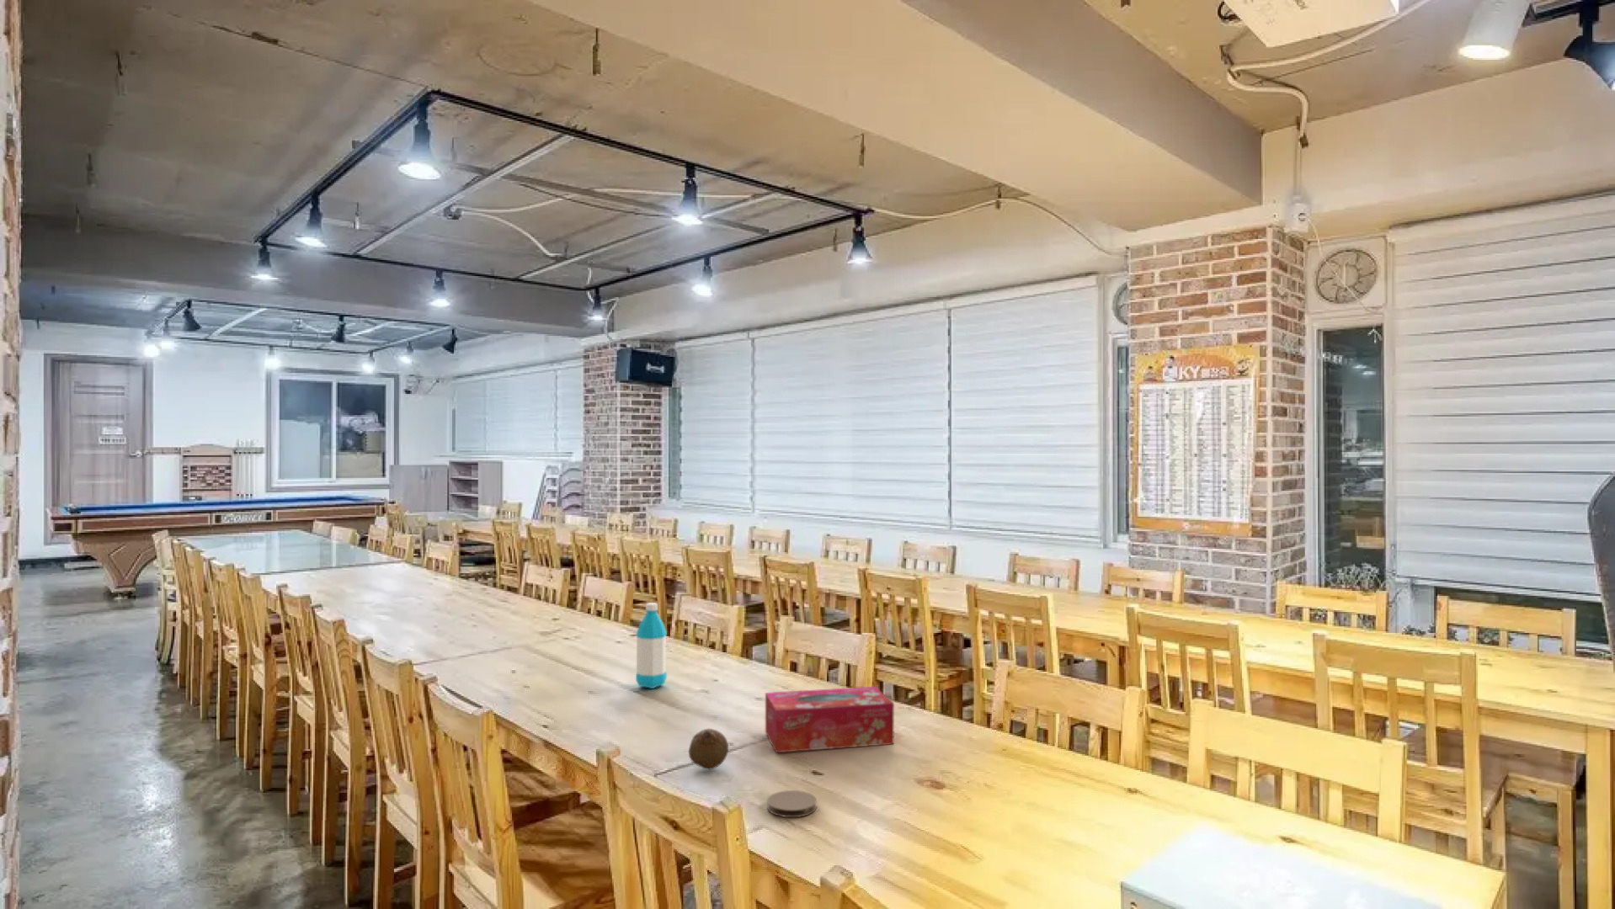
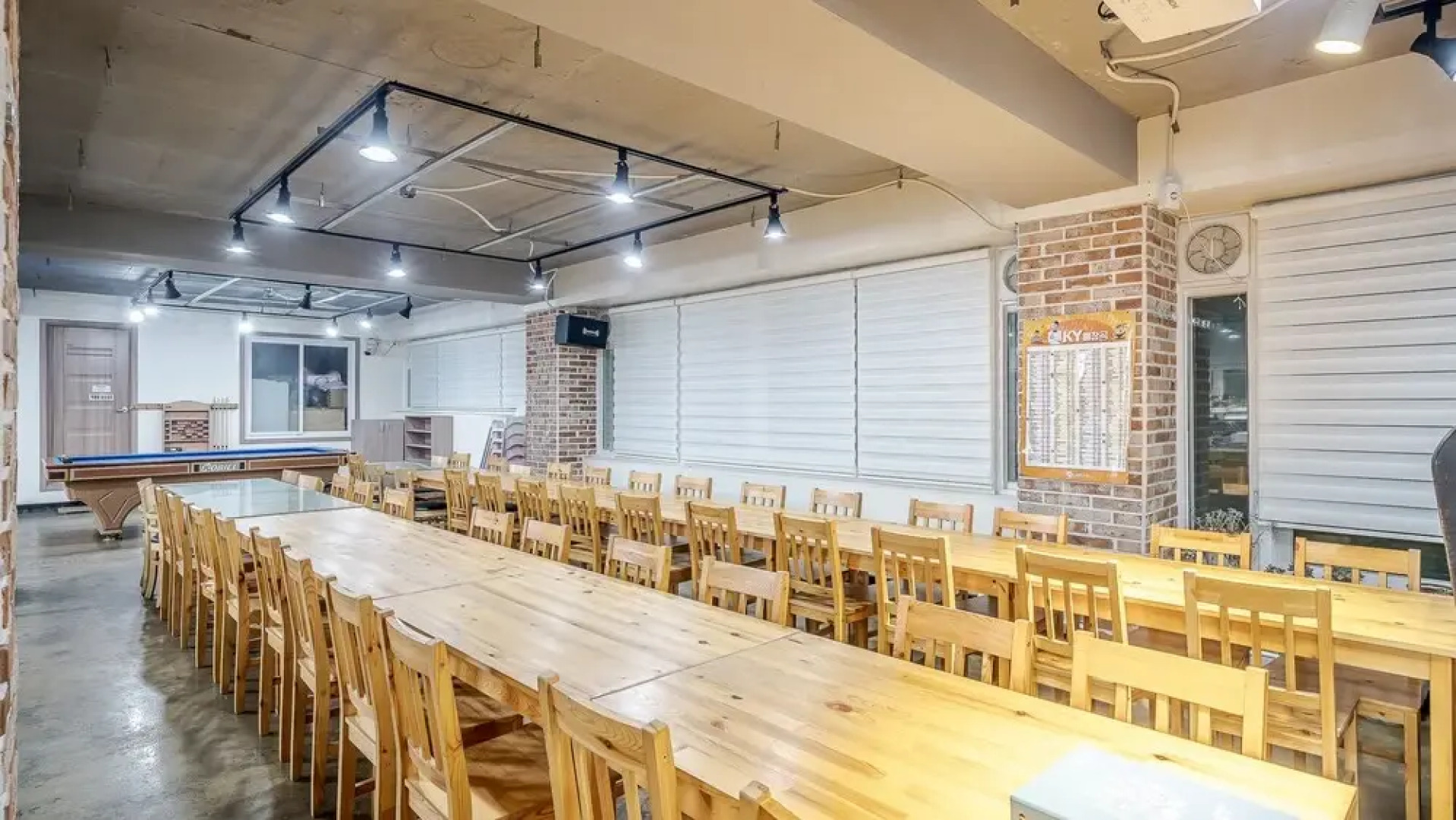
- tissue box (827, 717)
- fruit (708, 747)
- water bottle (651, 645)
- coaster (792, 803)
